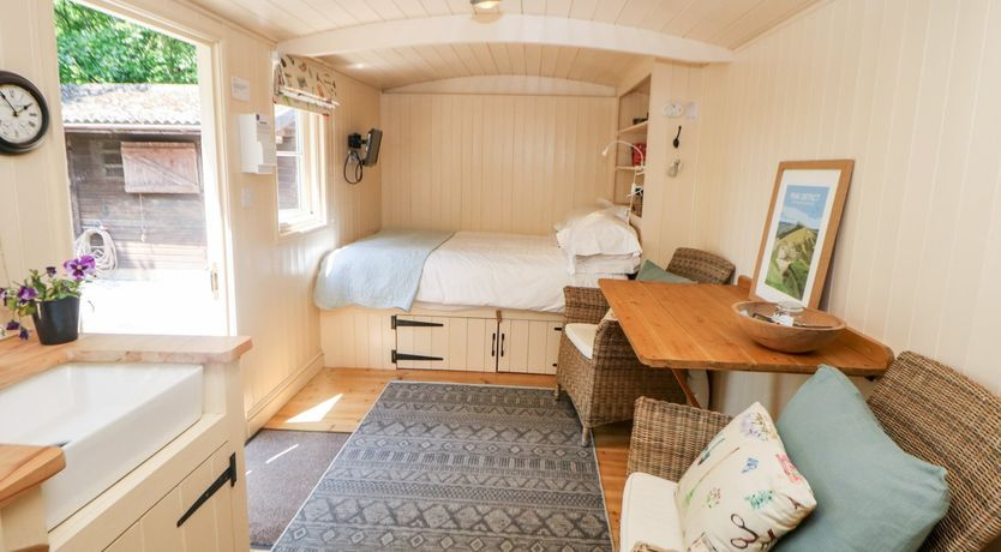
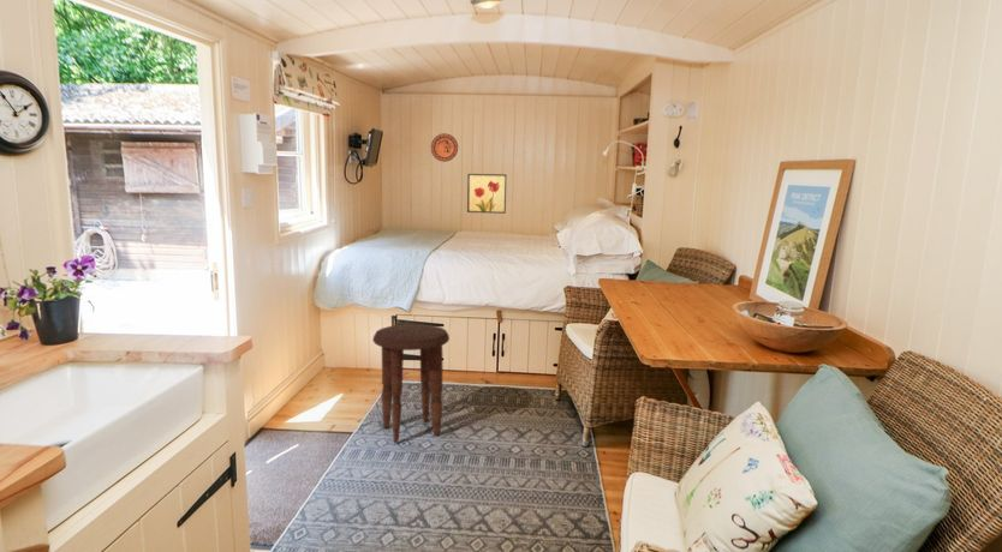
+ side table (421, 382)
+ decorative plate (443, 148)
+ wall art (487, 193)
